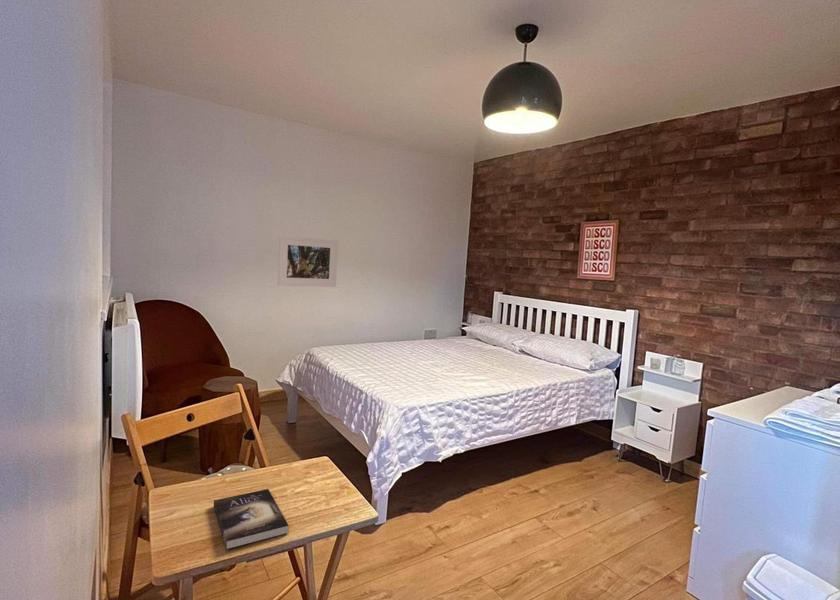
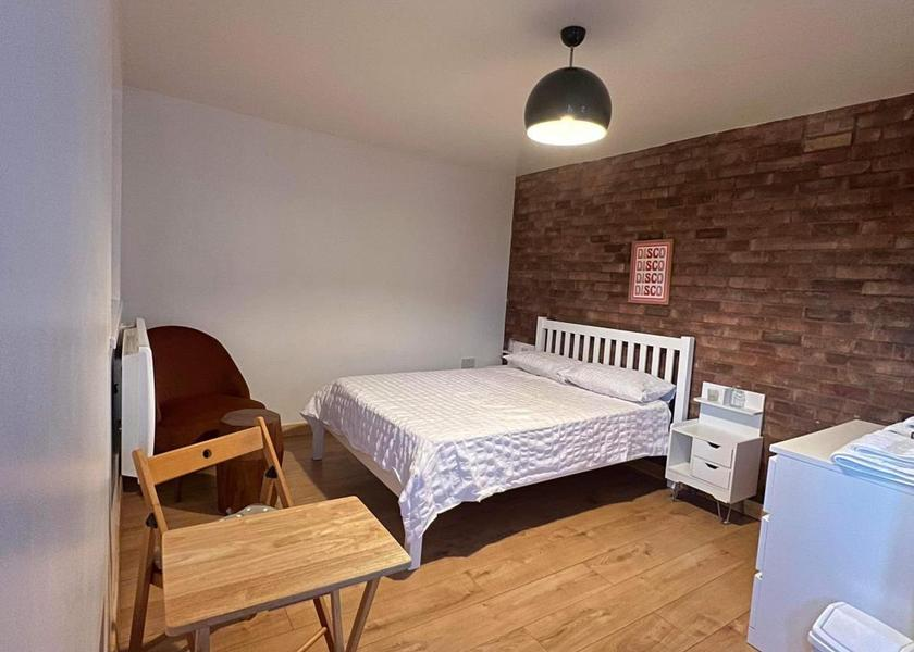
- book (249, 515)
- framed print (308, 262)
